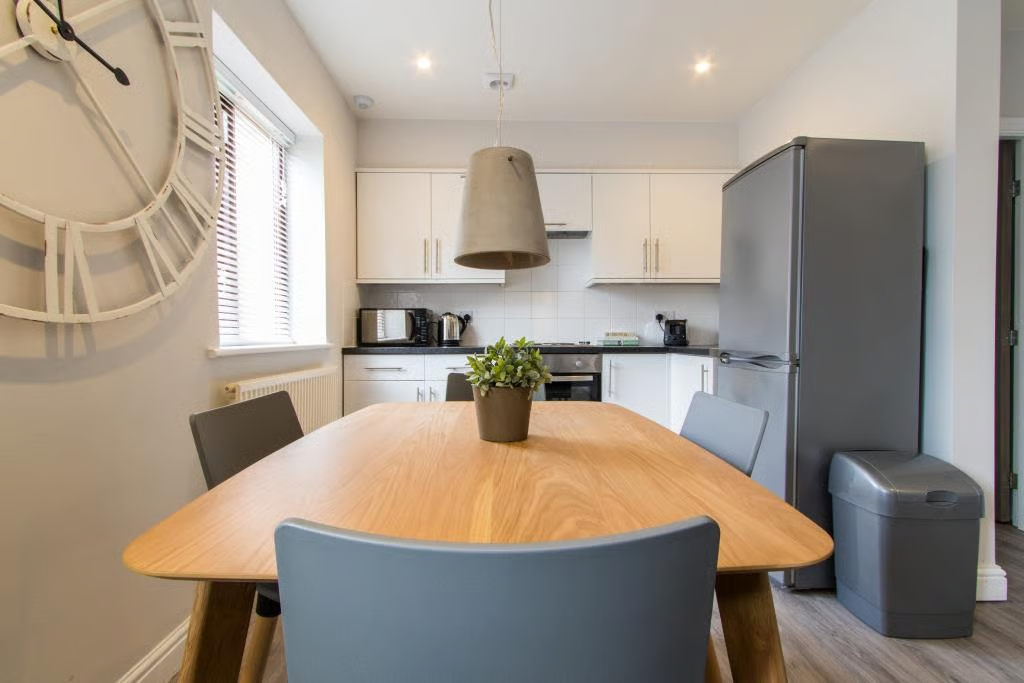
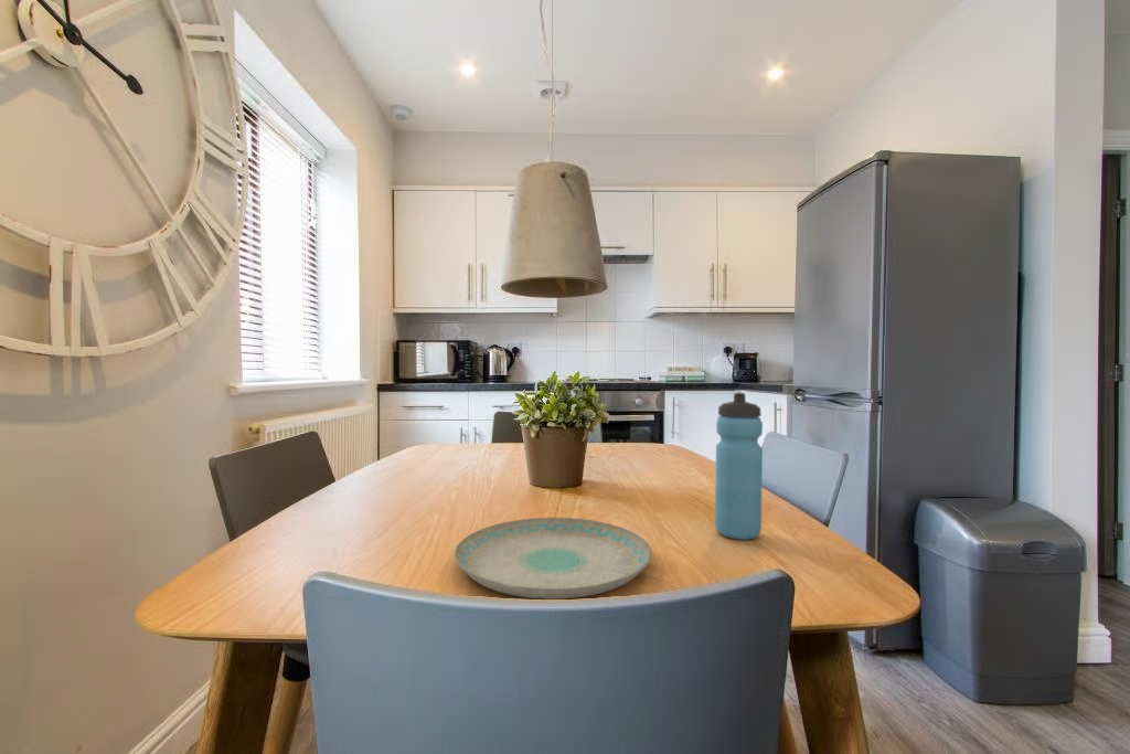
+ water bottle (738, 463)
+ plate (553, 553)
